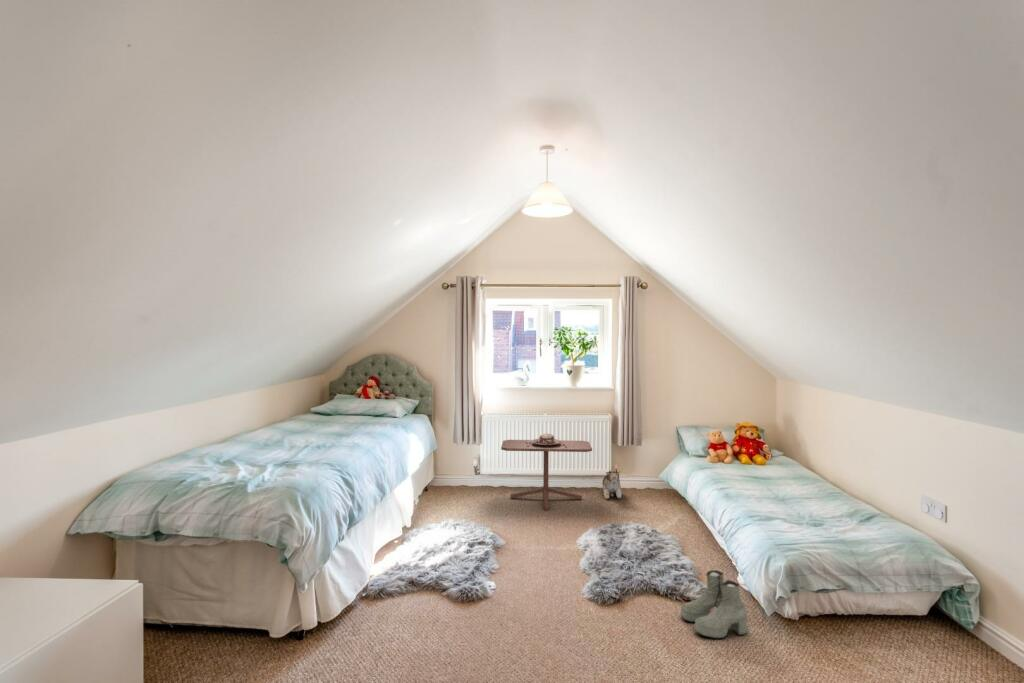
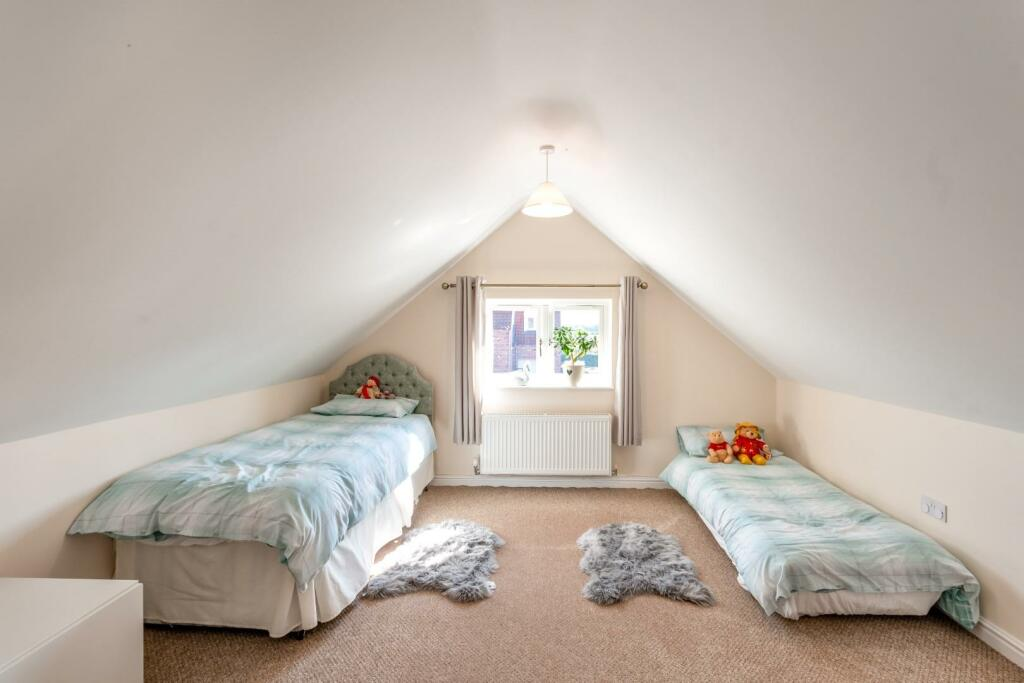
- plush toy (611, 480)
- boots (713, 601)
- side table (546, 467)
